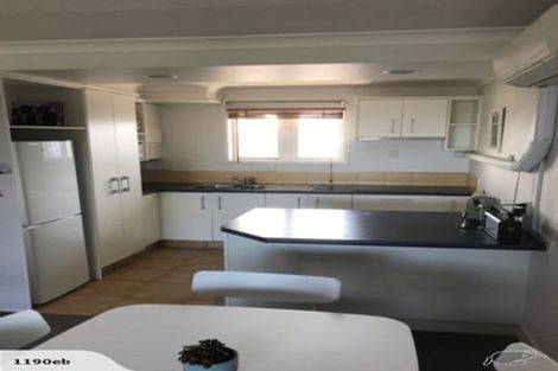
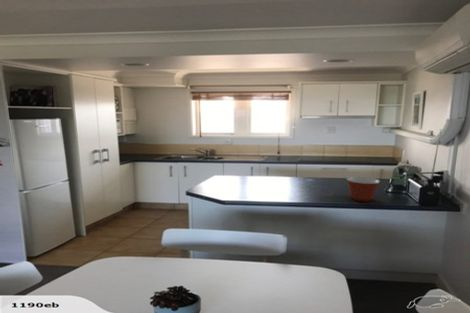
+ mixing bowl (362, 189)
